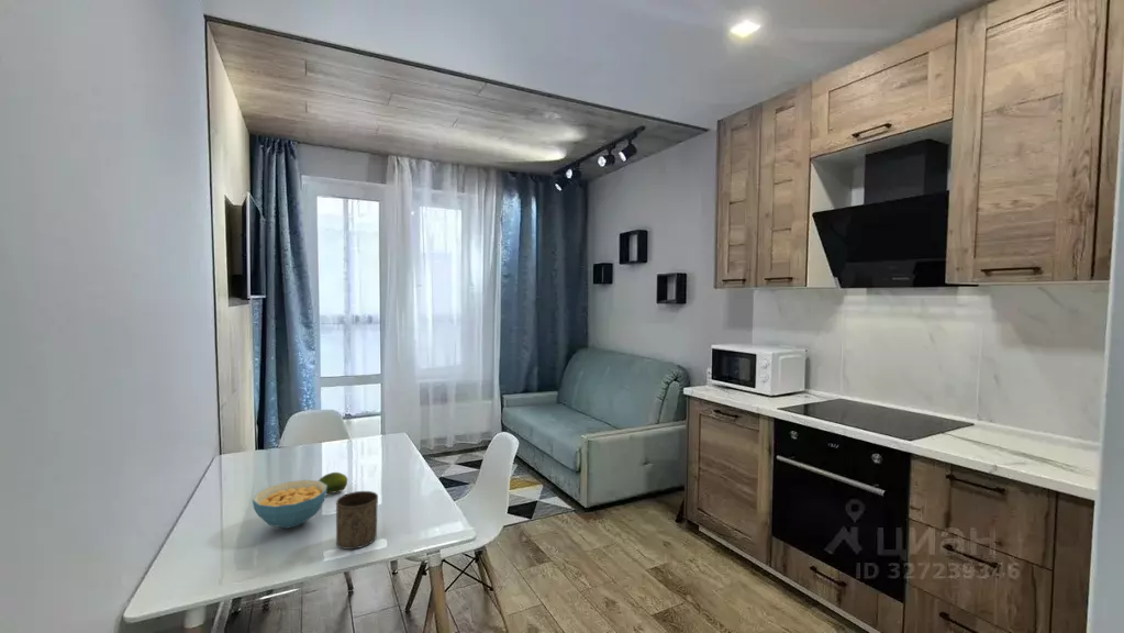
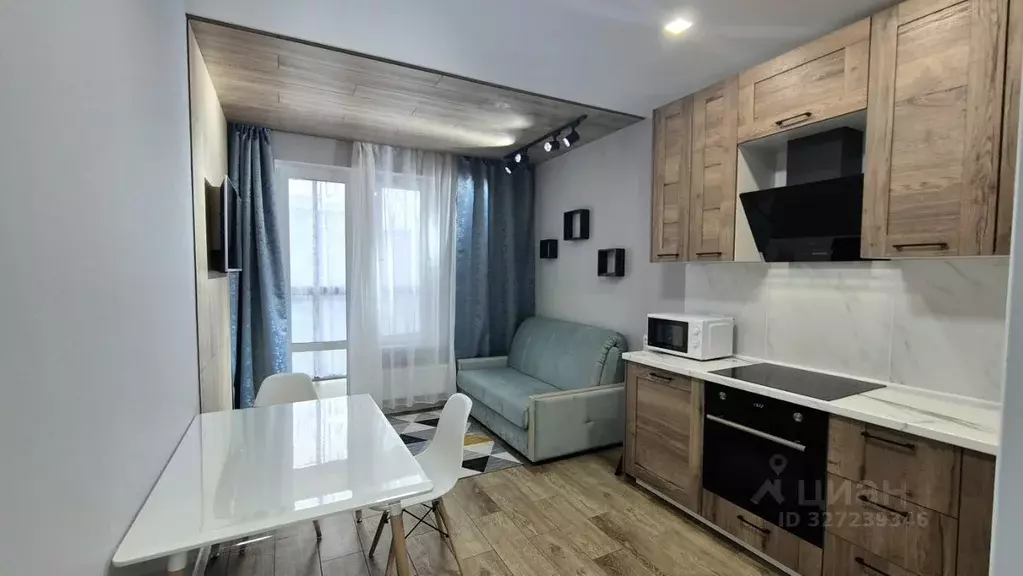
- cup (357, 519)
- fruit (332, 482)
- cereal bowl (291, 508)
